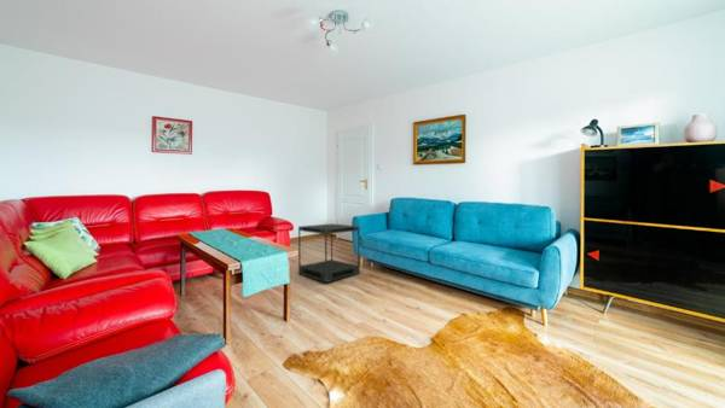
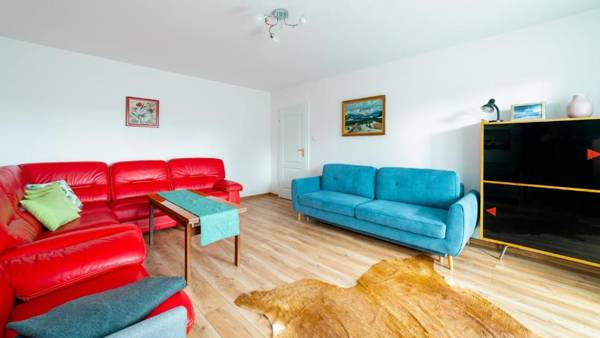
- side table (331, 250)
